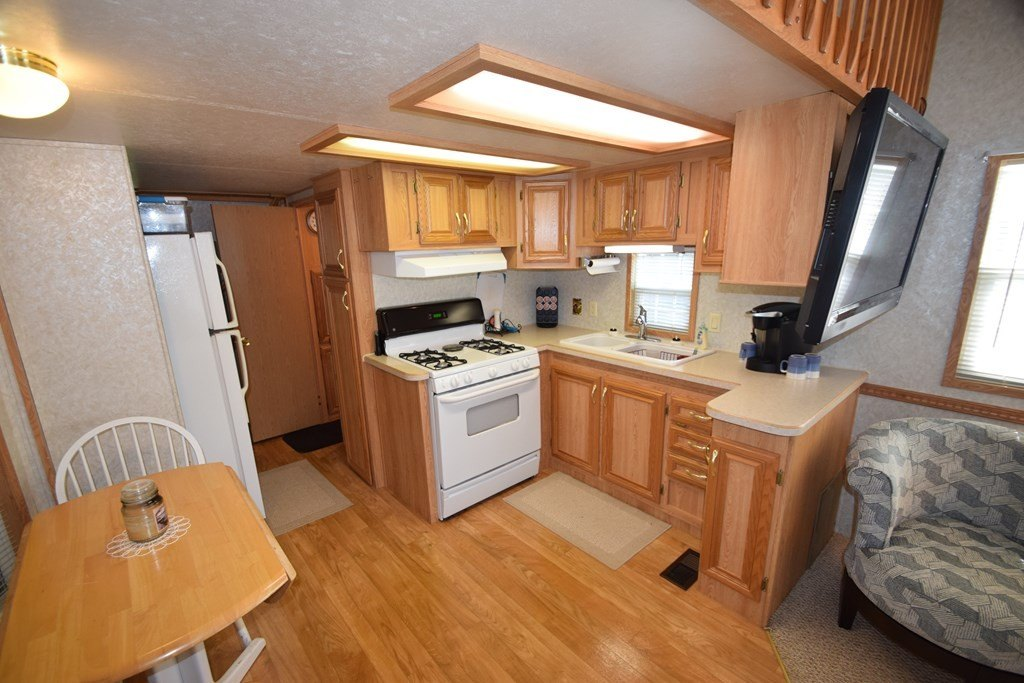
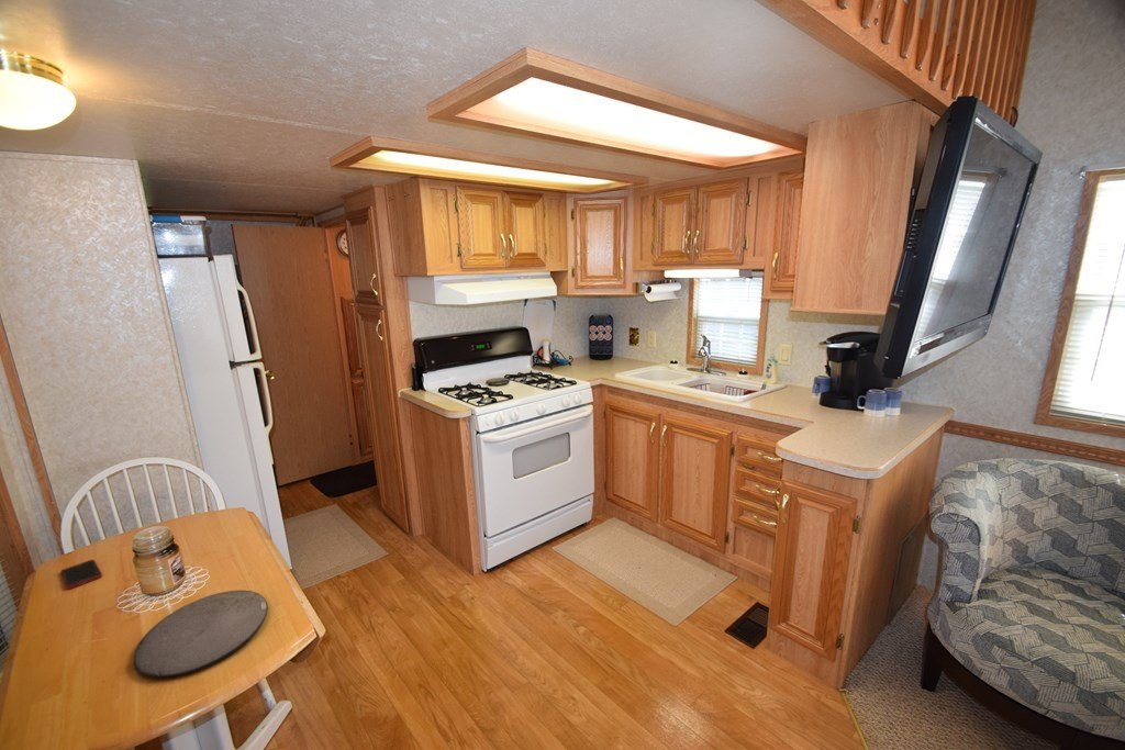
+ plate (204, 629)
+ cell phone (81, 573)
